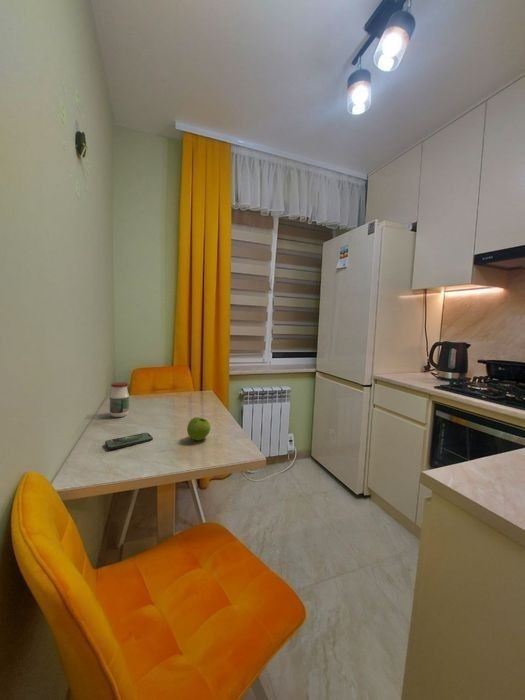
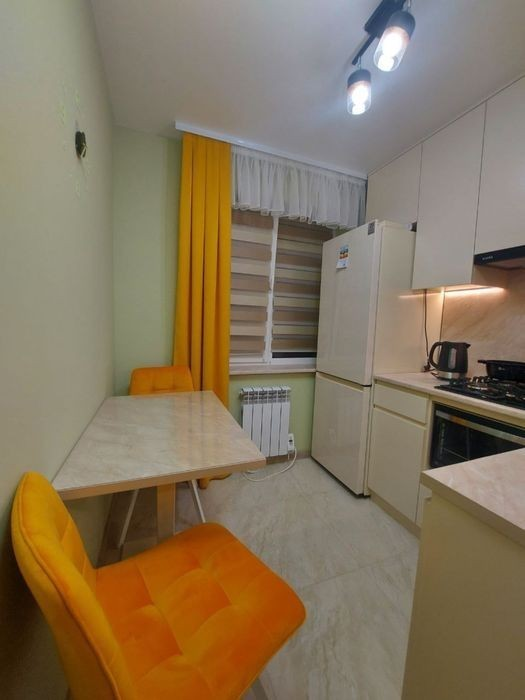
- jar (119, 399)
- fruit (198, 428)
- smartphone (129, 440)
